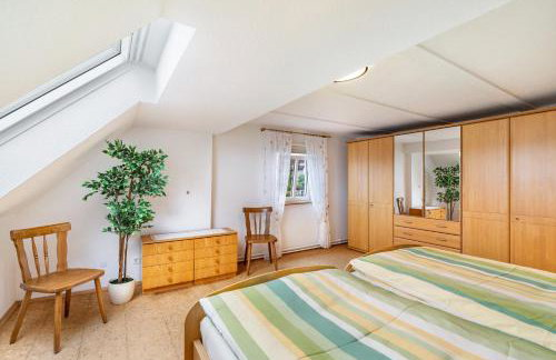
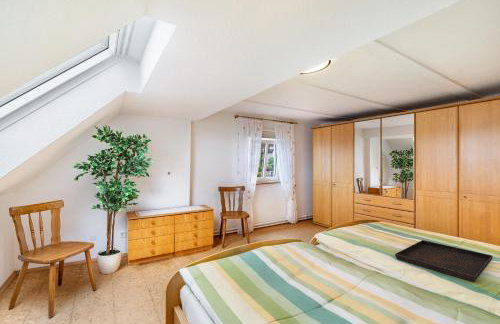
+ serving tray (443, 257)
